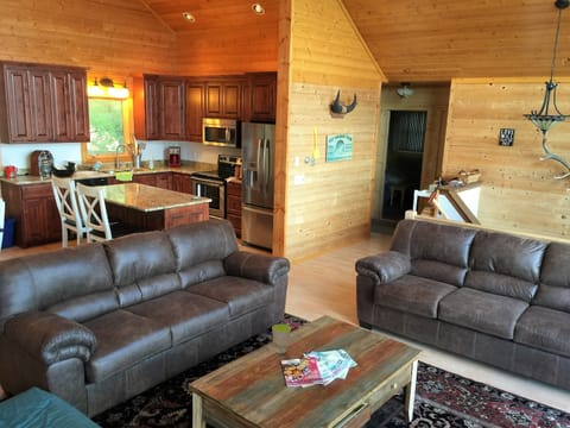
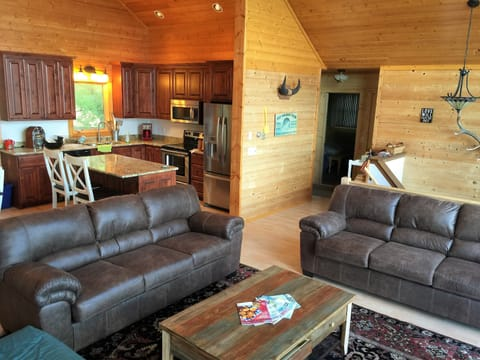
- cup (280, 339)
